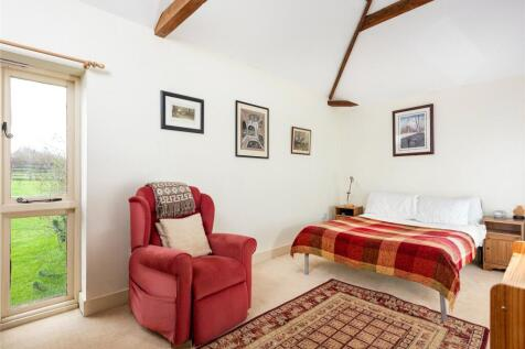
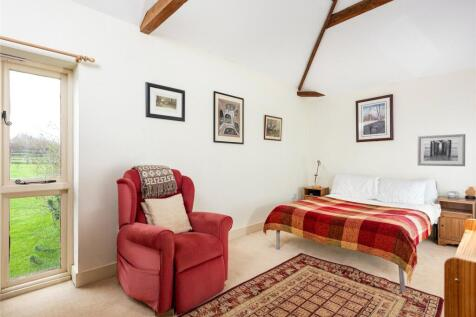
+ wall art (440, 150)
